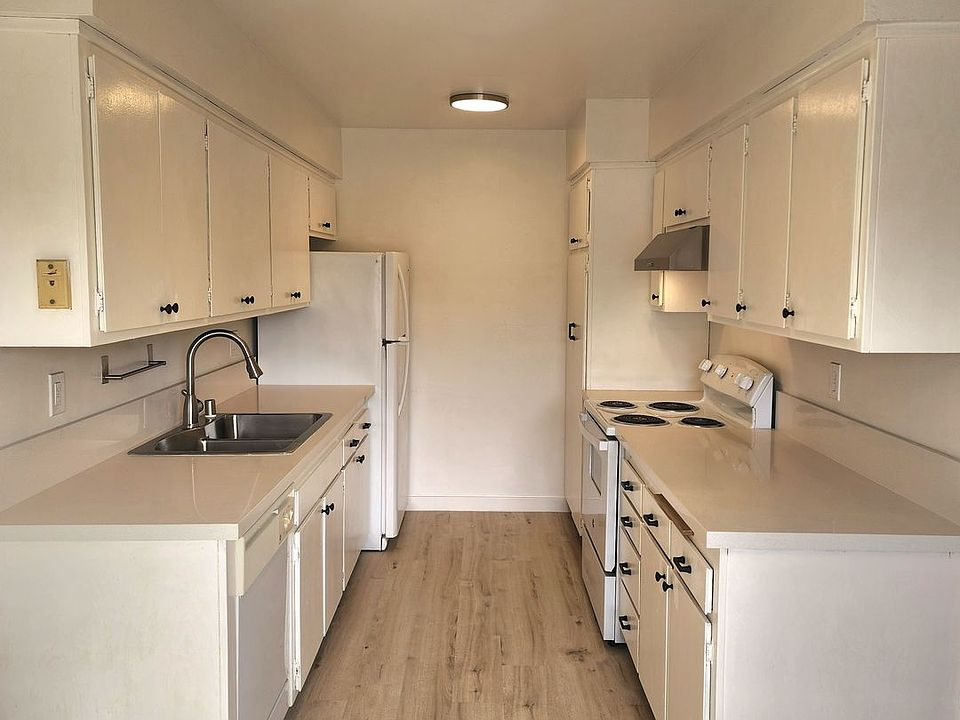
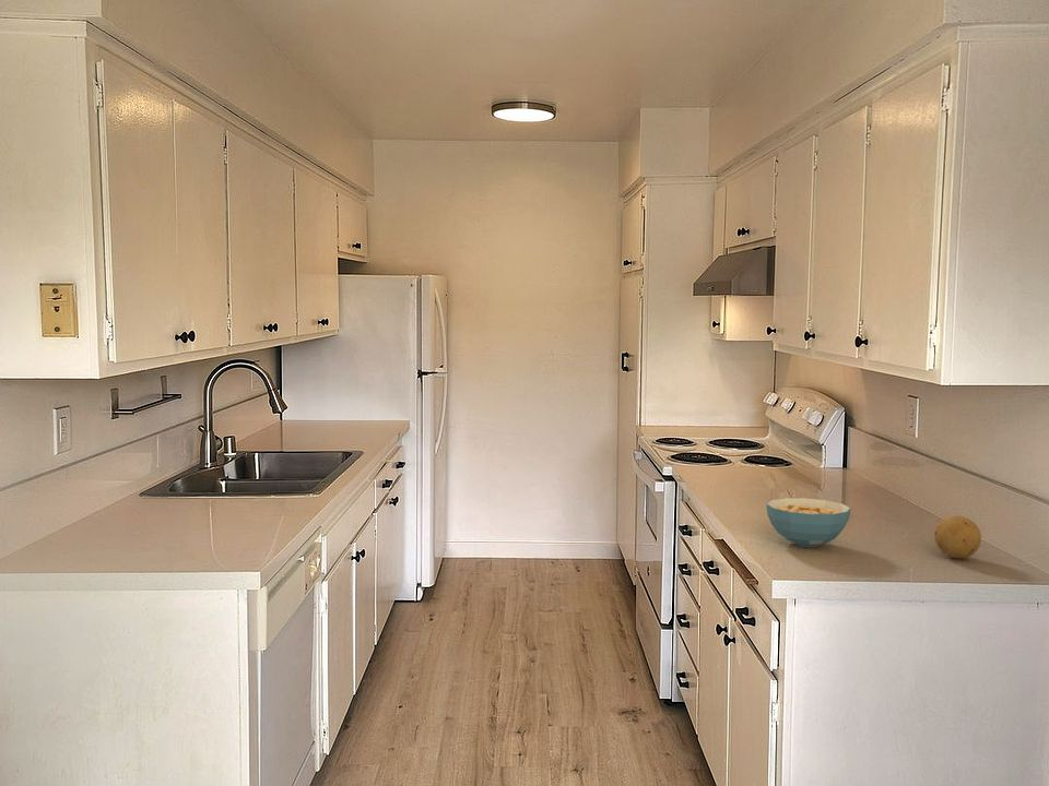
+ cereal bowl (808, 525)
+ fruit (957, 536)
